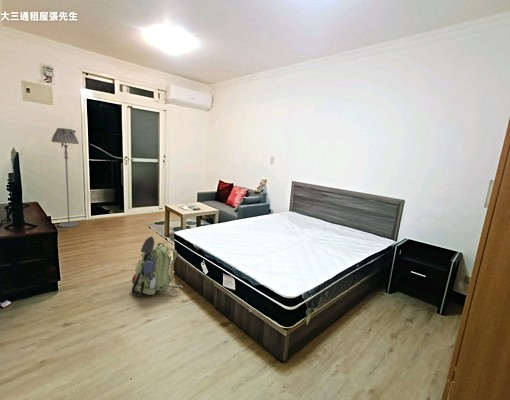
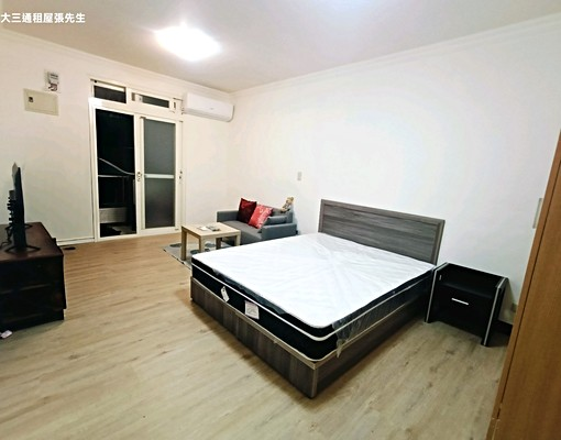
- floor lamp (66, 178)
- backpack (157, 262)
